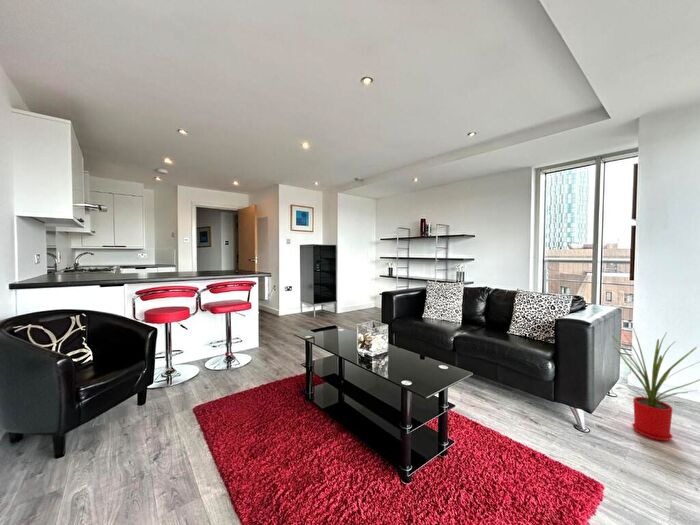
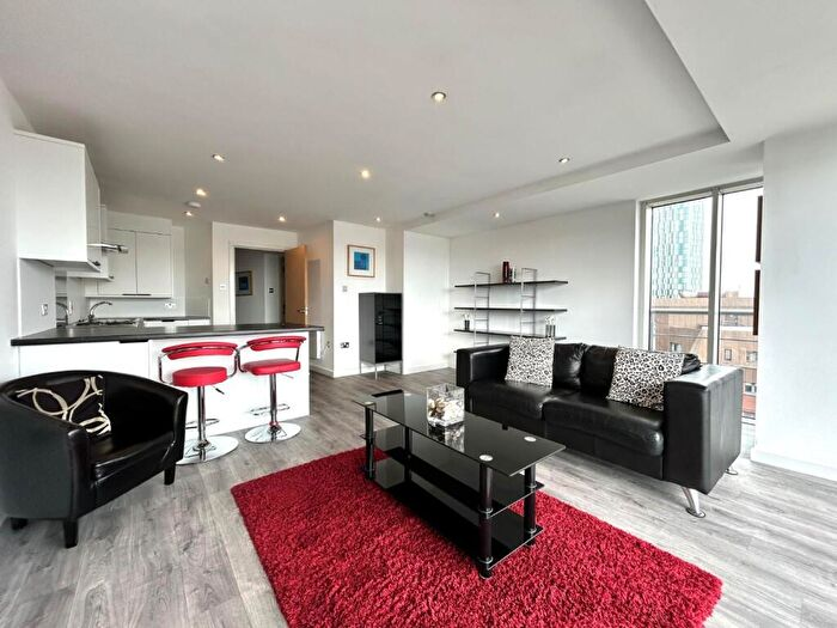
- house plant (654, 384)
